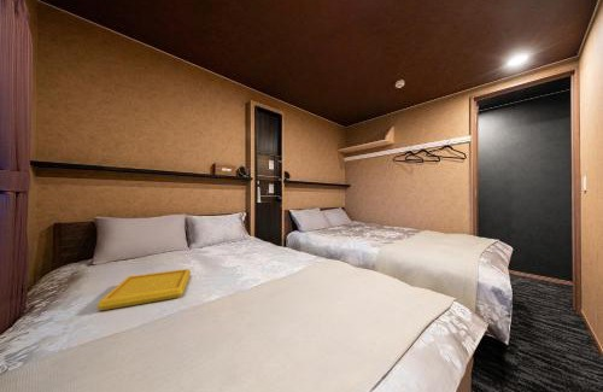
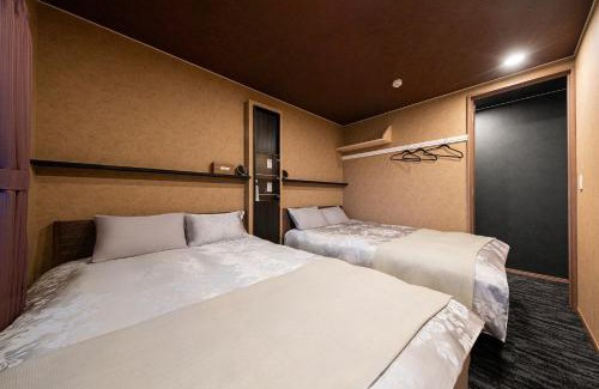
- serving tray (152, 286)
